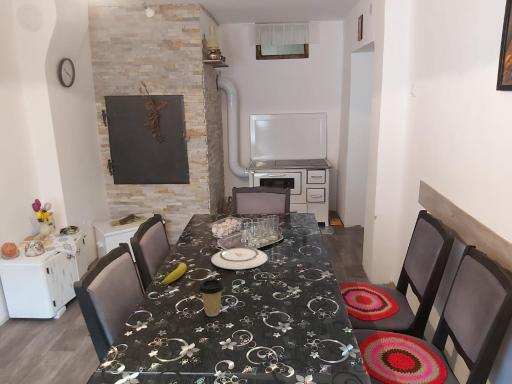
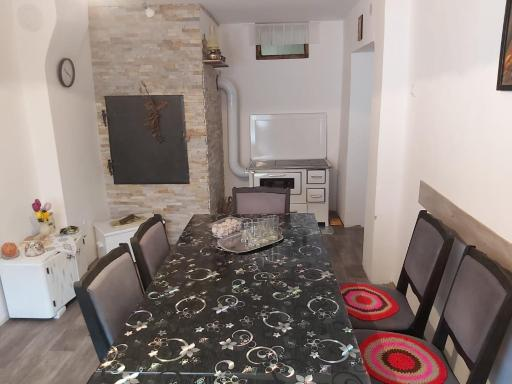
- plate (239, 256)
- fruit (176, 271)
- coffee cup (211, 298)
